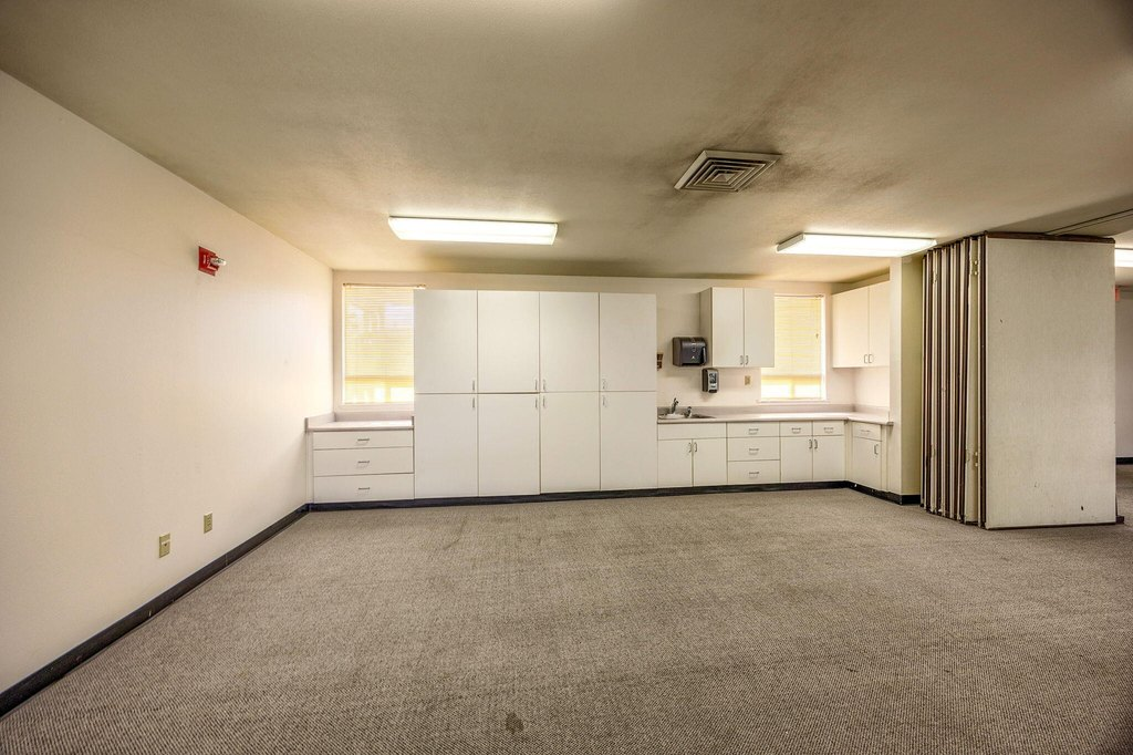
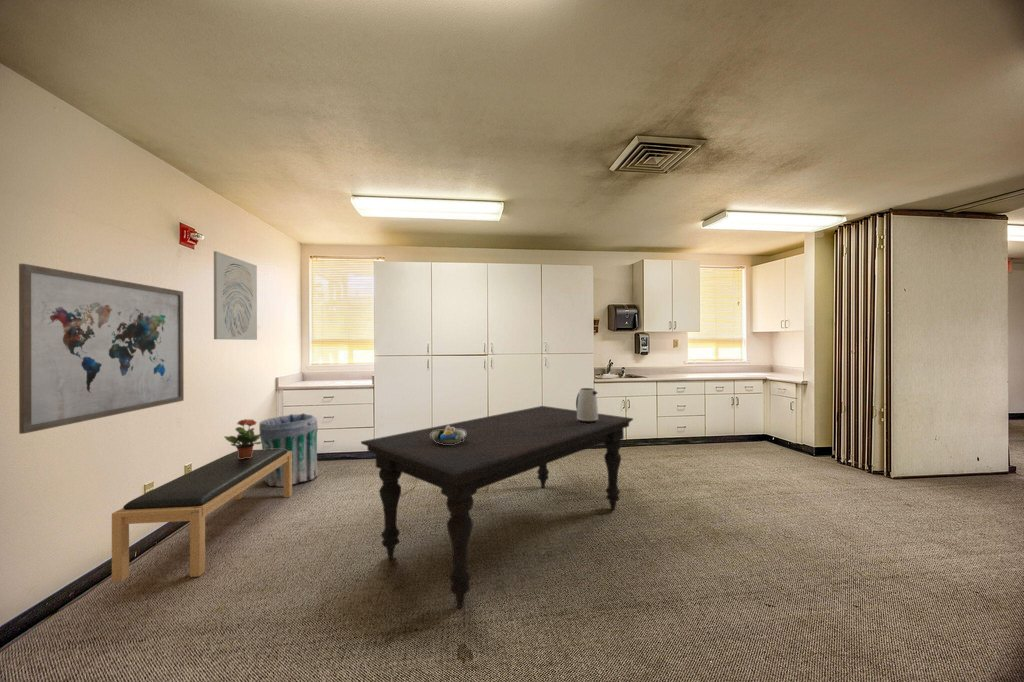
+ wall art (119, 347)
+ potted plant (246, 437)
+ trash can (289, 448)
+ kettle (586, 404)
+ dining table (514, 475)
+ decorative bowl (446, 432)
+ bench (221, 498)
+ wall art (237, 299)
